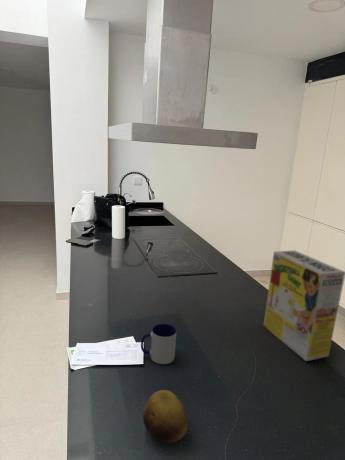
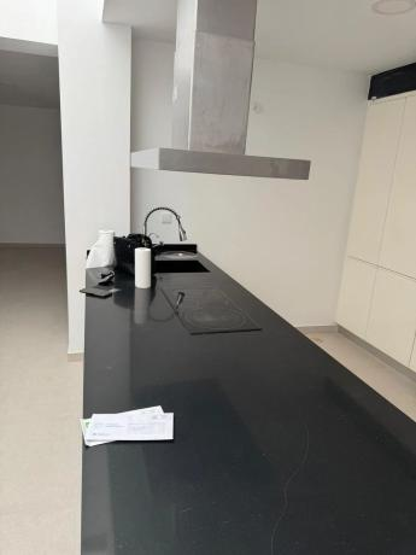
- cereal box (300, 301)
- mug (158, 343)
- fruit (164, 414)
